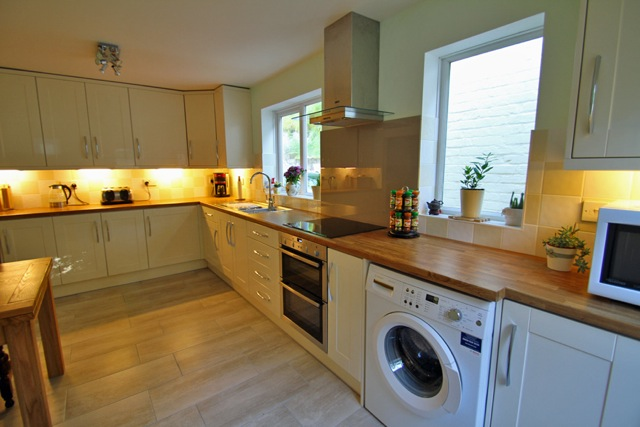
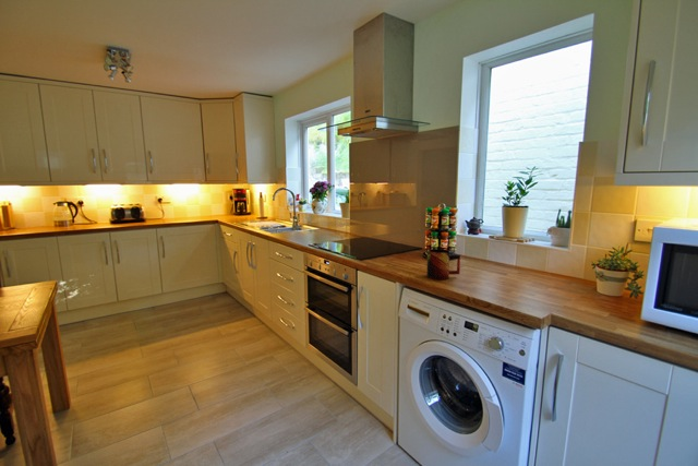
+ mug (441, 263)
